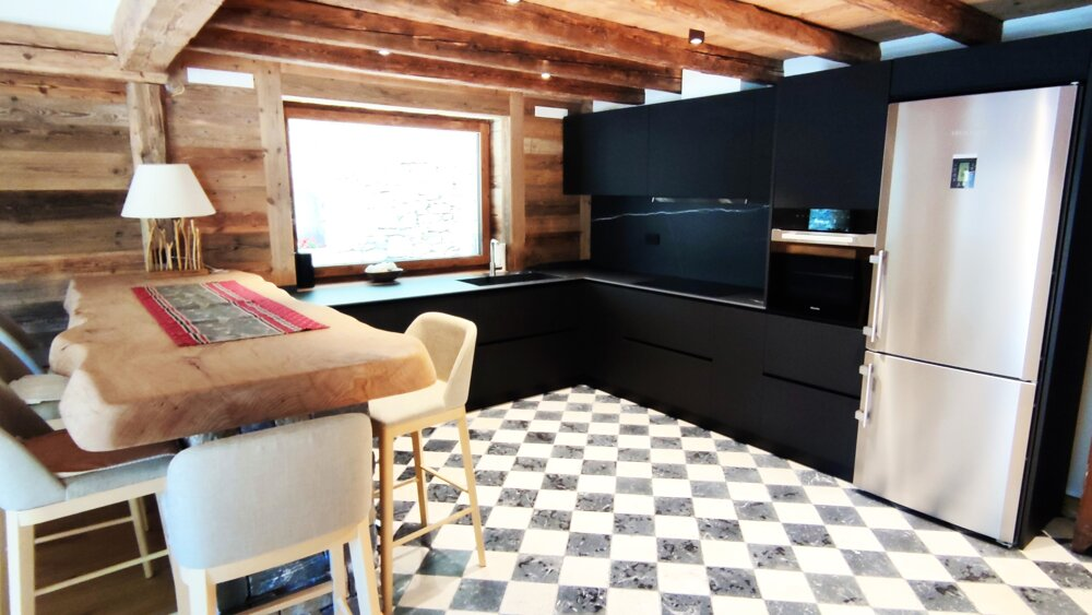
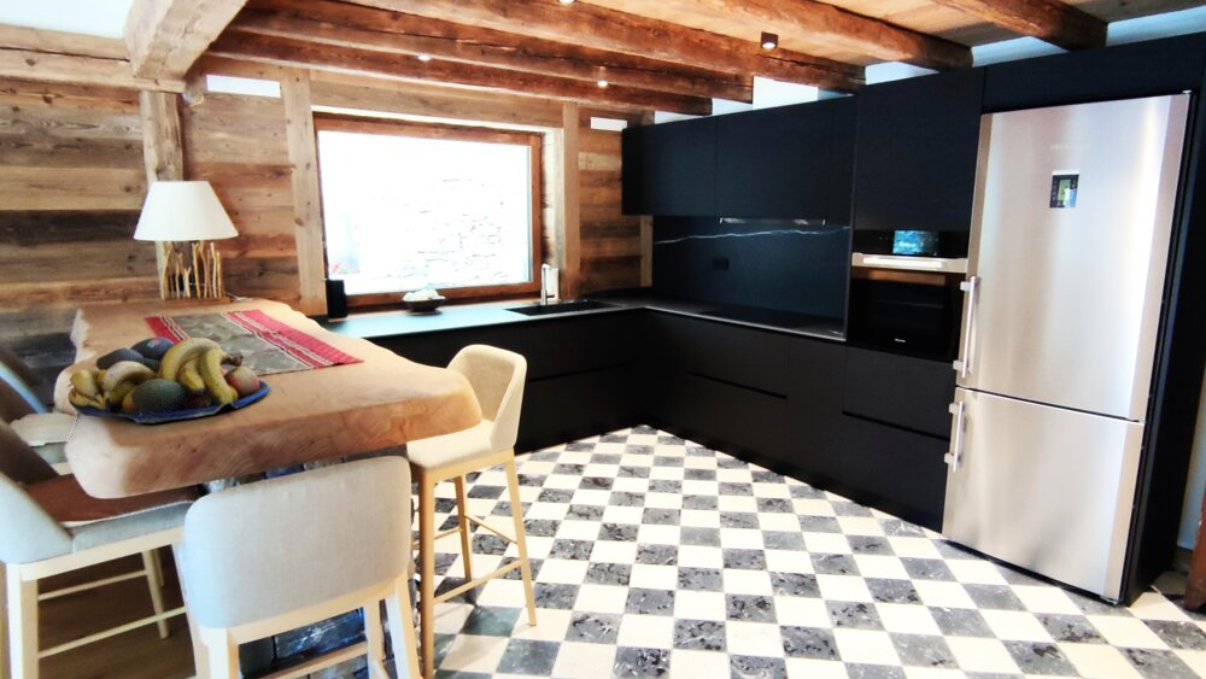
+ fruit bowl (176, 369)
